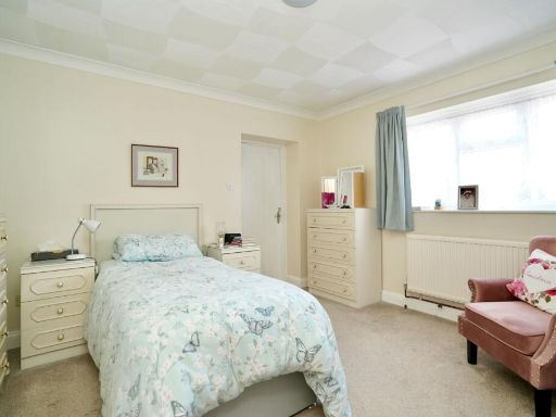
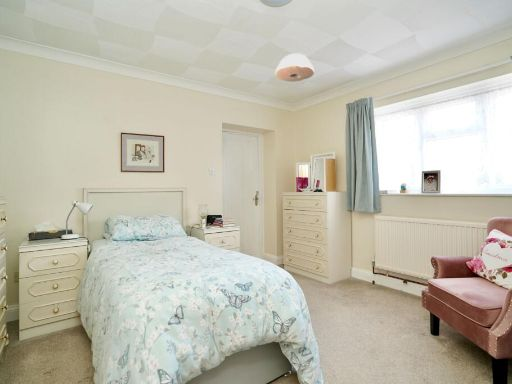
+ ceiling light (294, 67)
